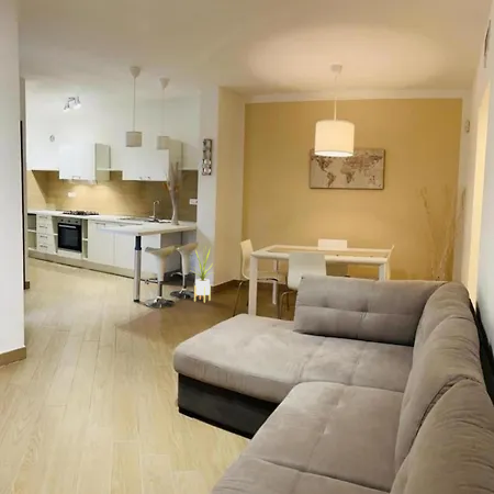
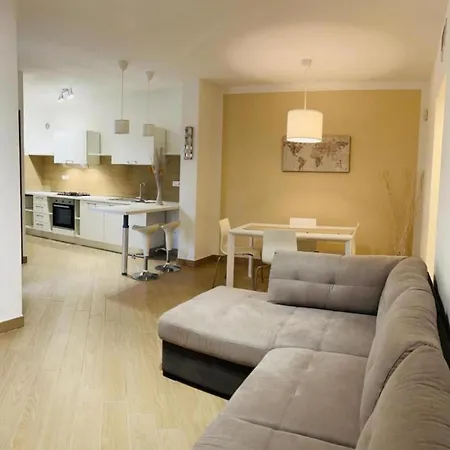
- house plant (201, 273)
